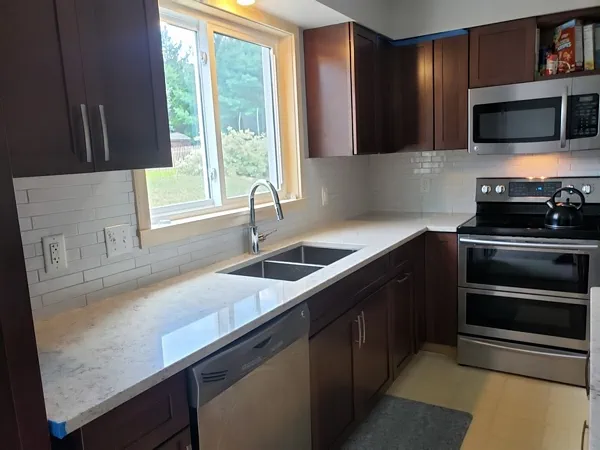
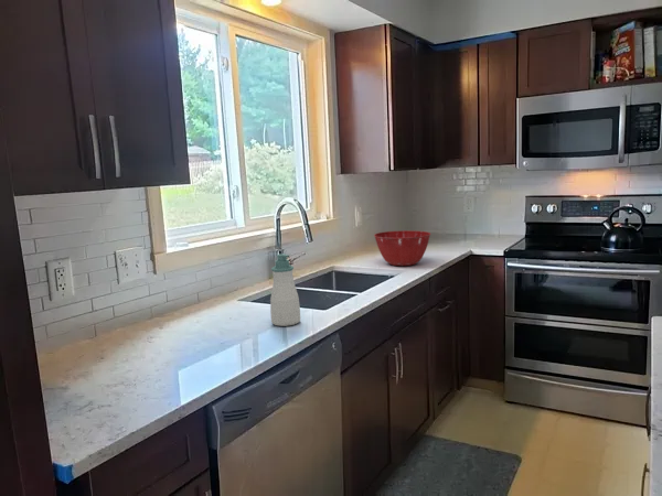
+ mixing bowl (403, 248)
+ soap bottle (284, 289)
